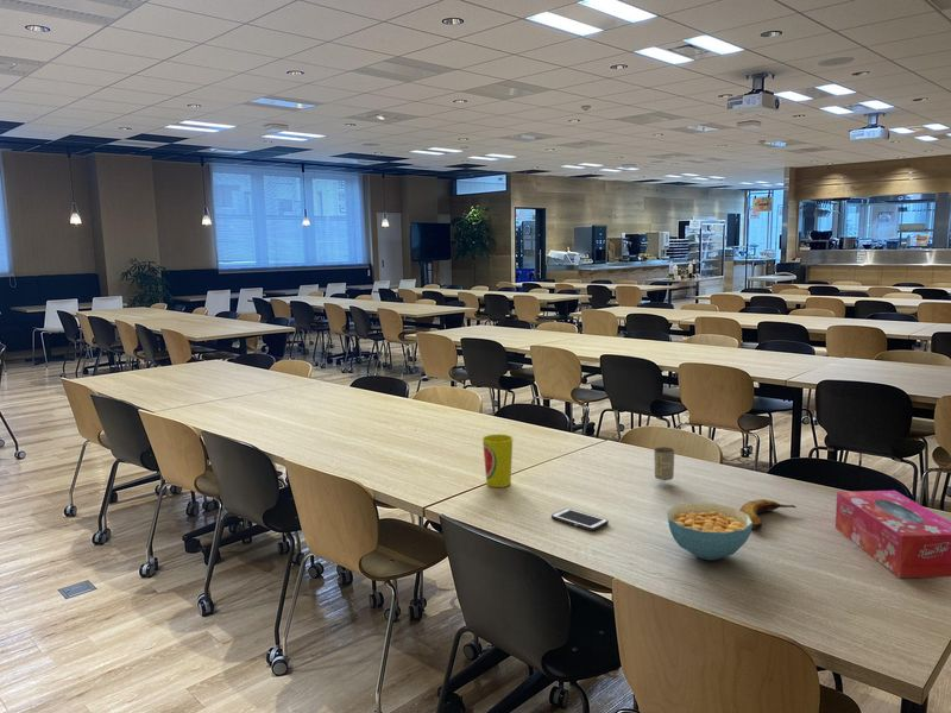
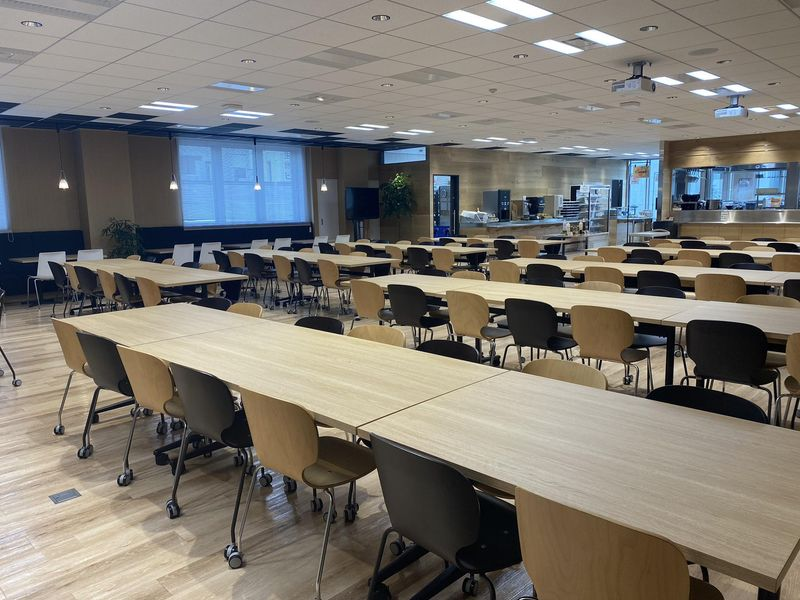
- banana (762, 511)
- tissue box (896, 530)
- cup (498, 460)
- cereal bowl (707, 535)
- bottle (663, 448)
- cell phone (579, 518)
